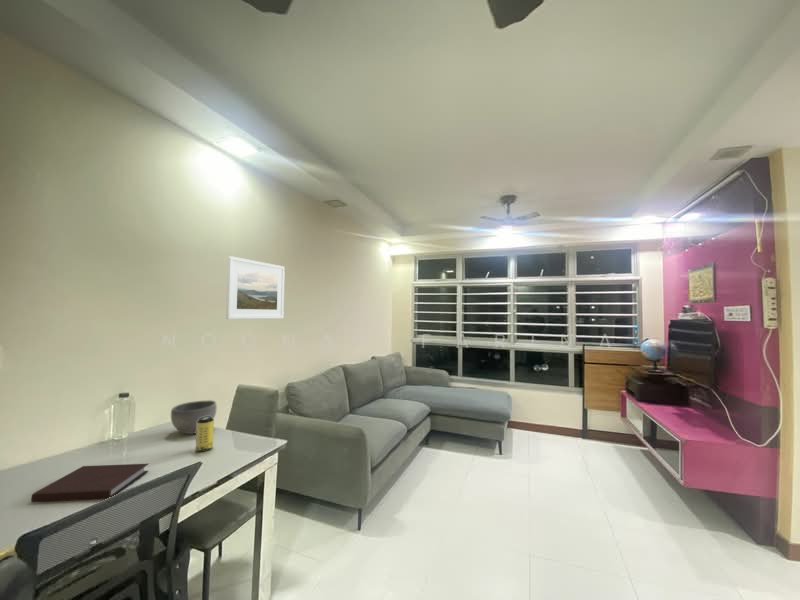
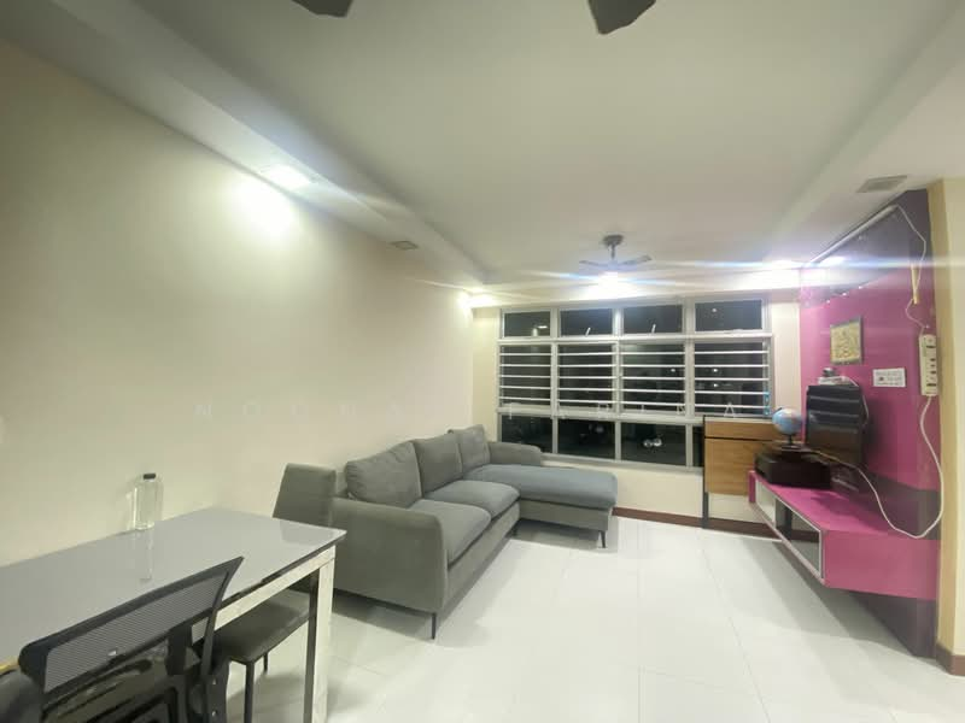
- bowl (193, 418)
- beverage can (205, 433)
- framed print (258, 290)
- notebook (95, 481)
